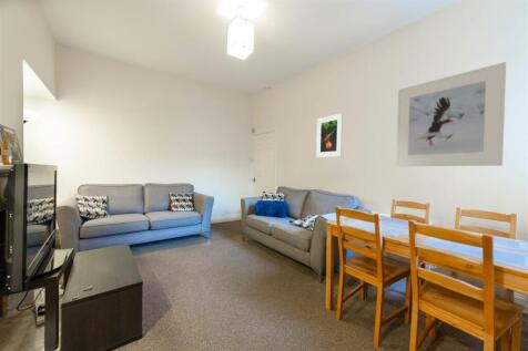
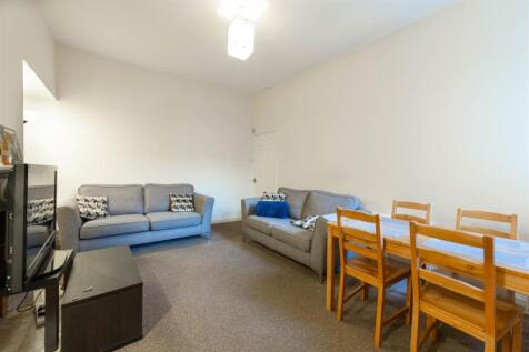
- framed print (328, 136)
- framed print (443, 122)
